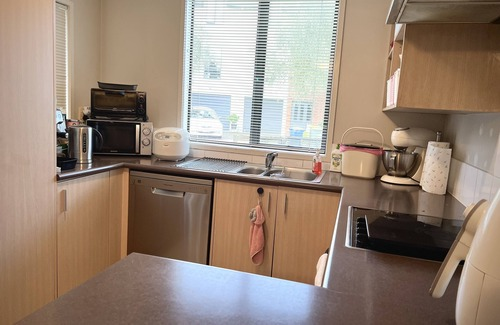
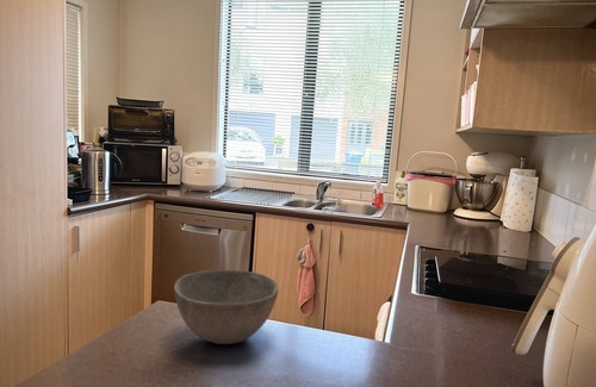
+ bowl (225, 310)
